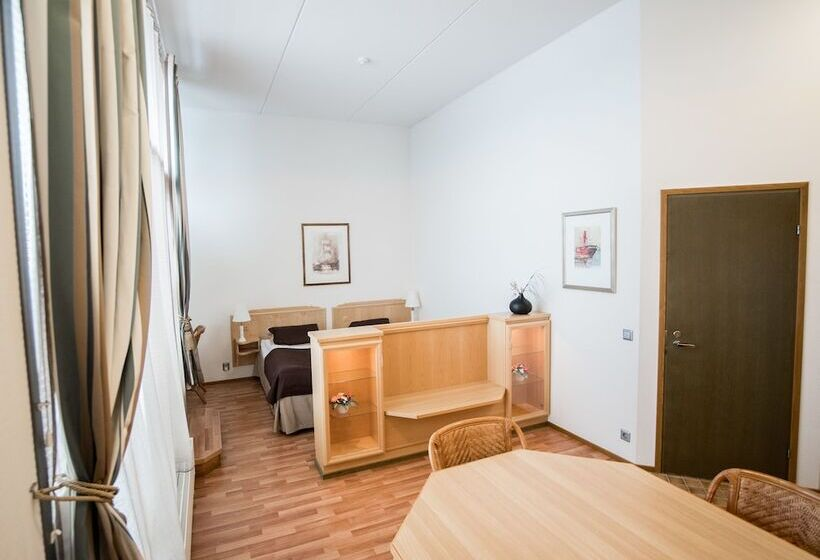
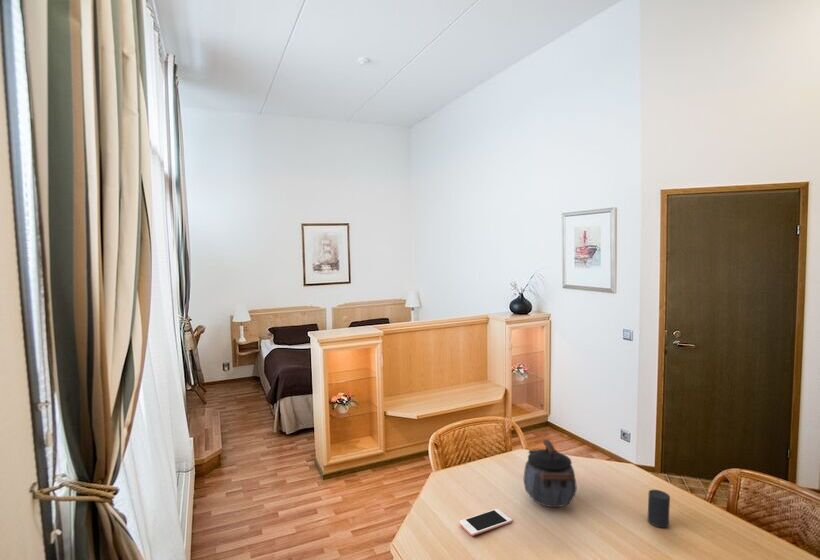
+ cup (658, 508)
+ kettle (549, 472)
+ cell phone (485, 521)
